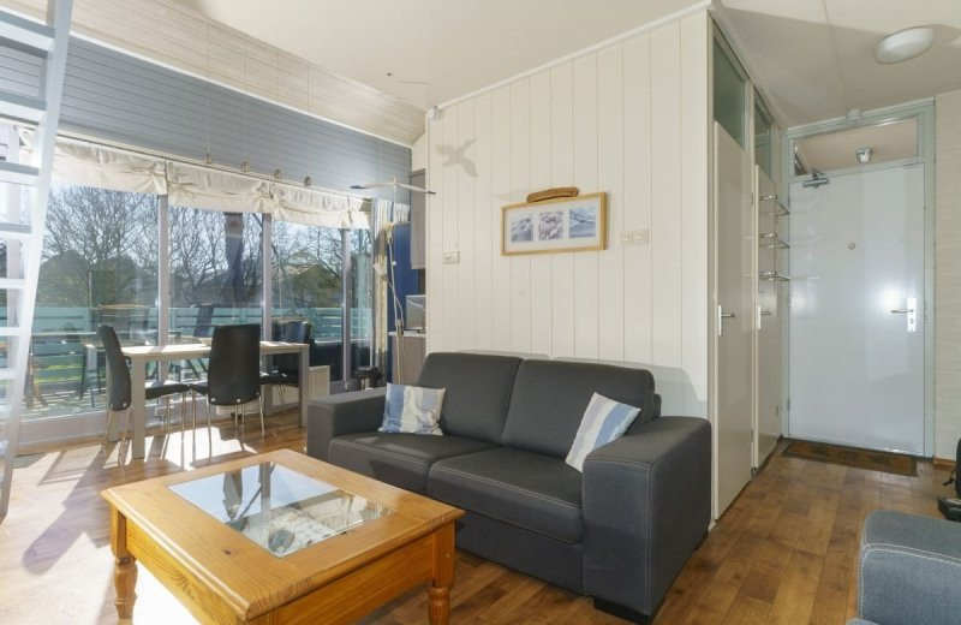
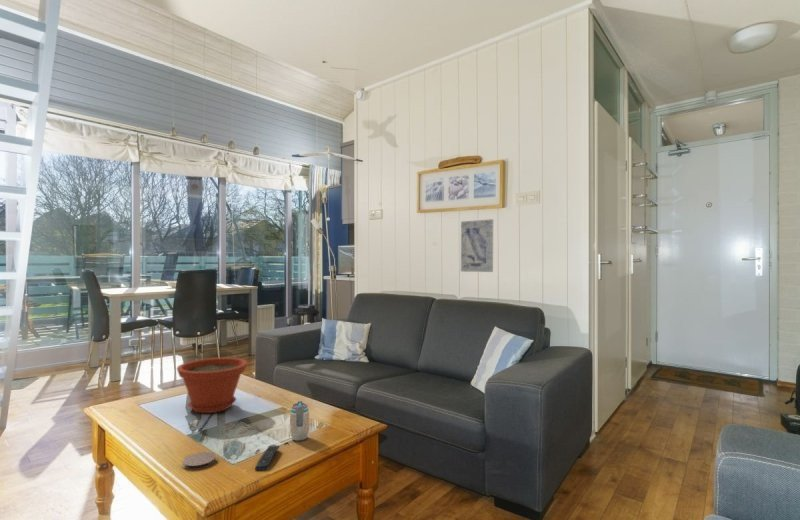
+ beverage can (299, 418)
+ wall art (476, 246)
+ coaster (199, 460)
+ plant pot (212, 385)
+ remote control (268, 455)
